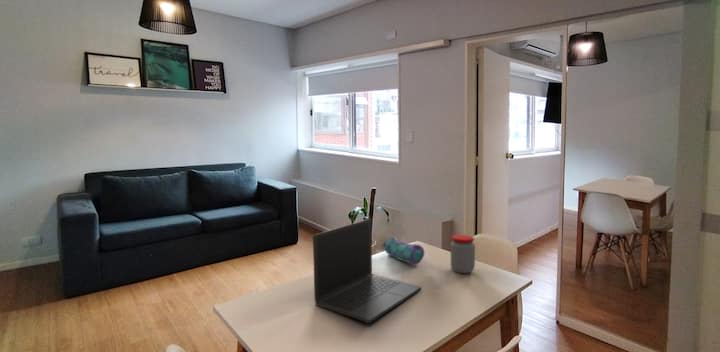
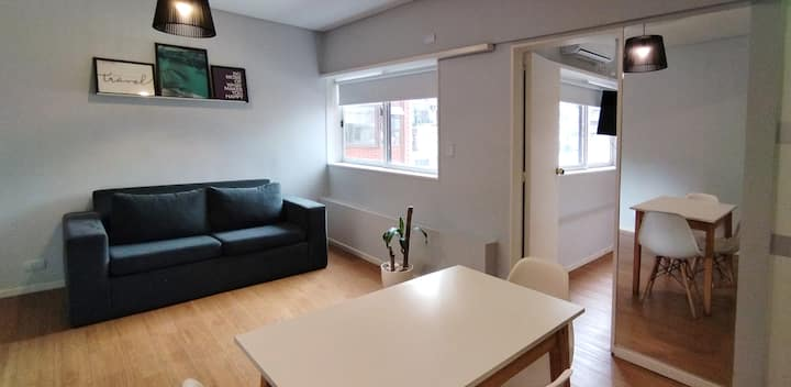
- jar (462, 253)
- pencil case (403, 249)
- laptop (370, 263)
